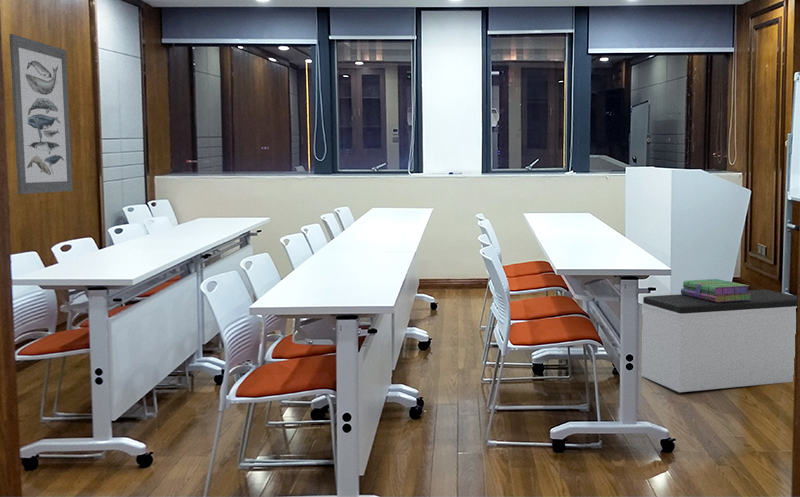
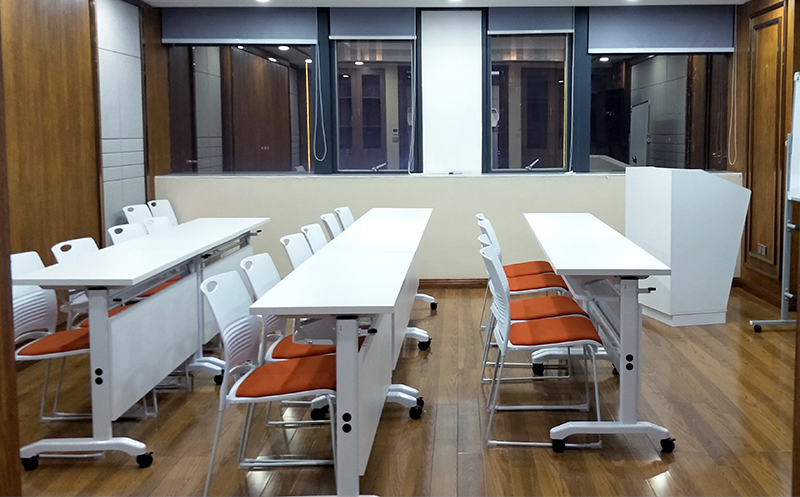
- stack of books (715, 289)
- bench (724, 337)
- wall art (43, 118)
